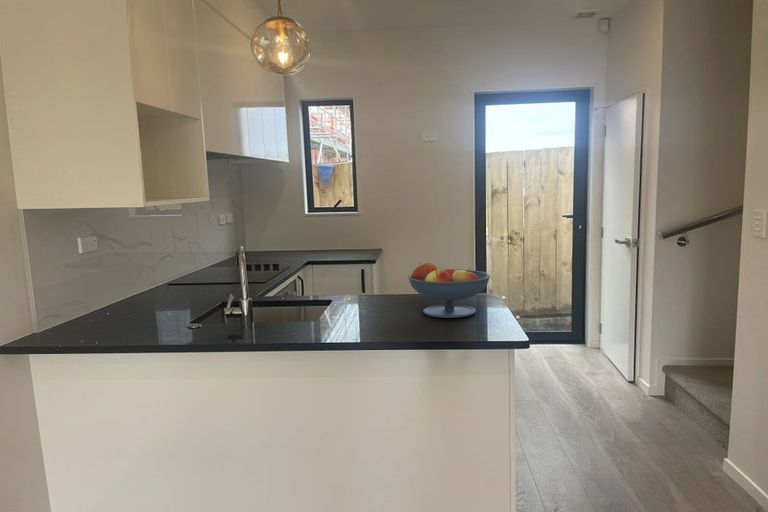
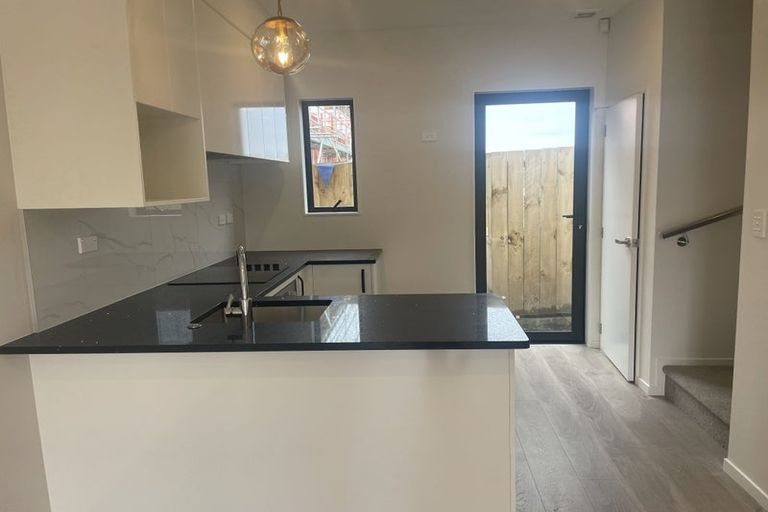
- fruit bowl (449, 287)
